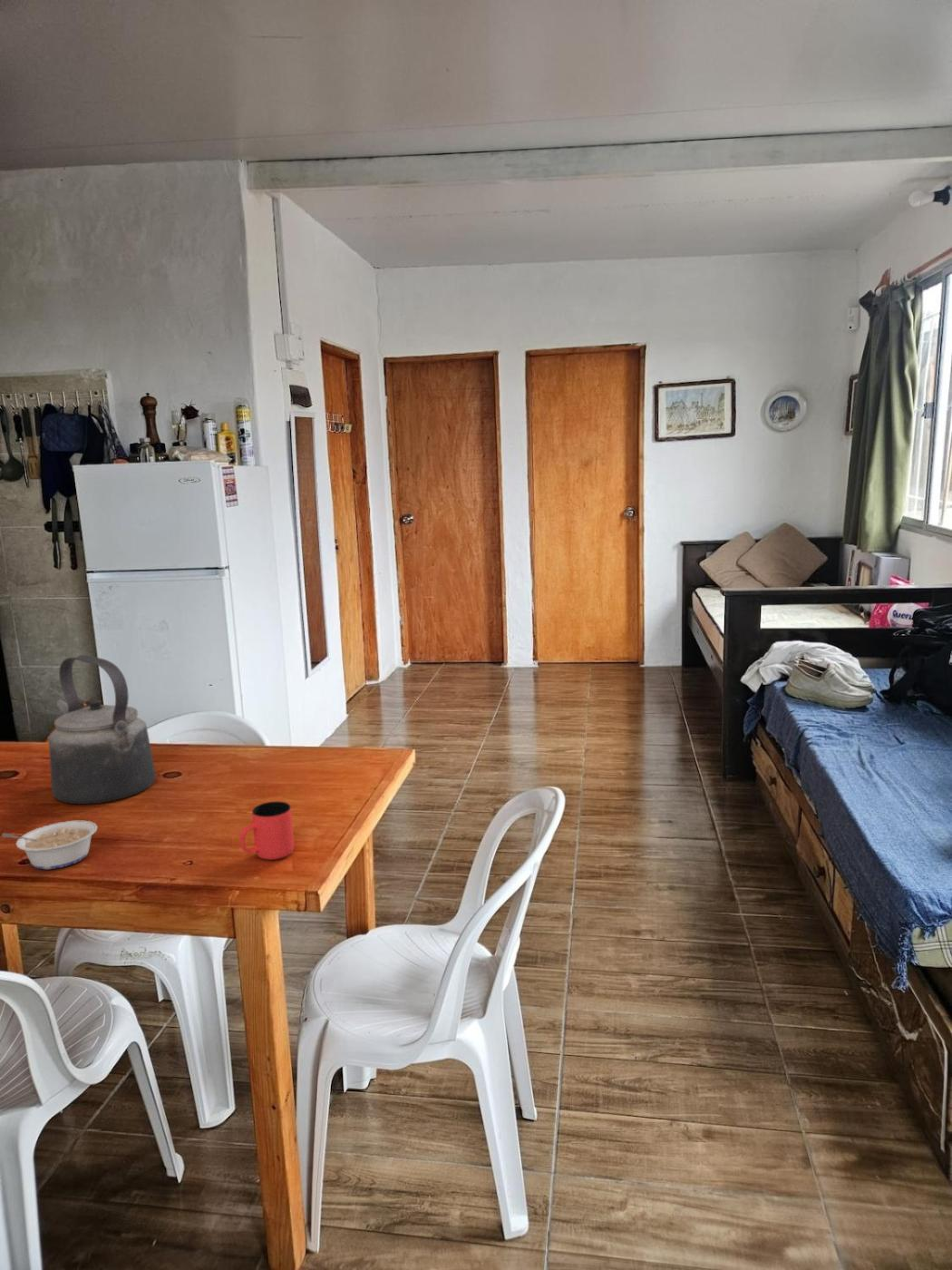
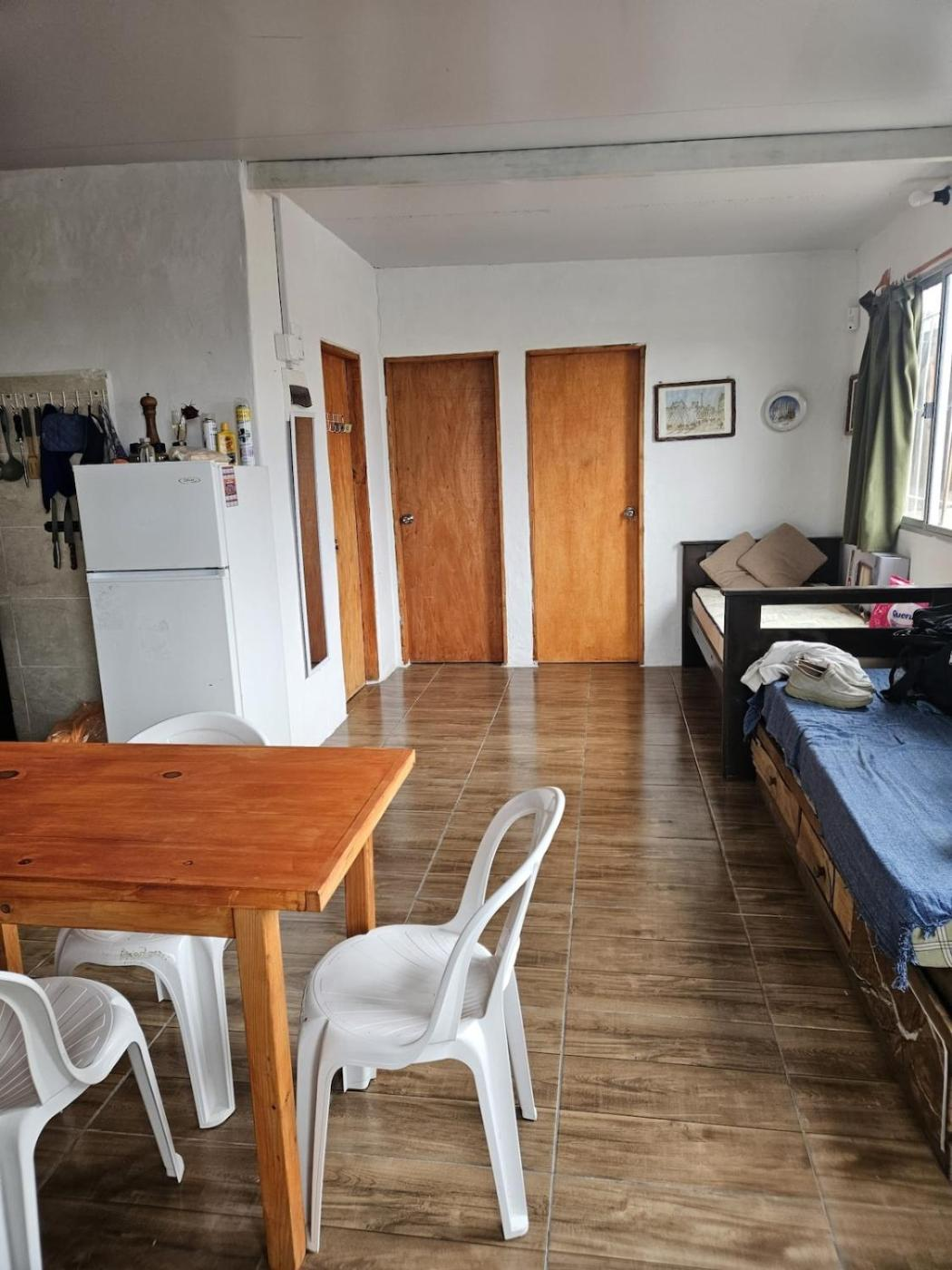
- cup (266, 833)
- kettle (92, 722)
- legume (55, 845)
